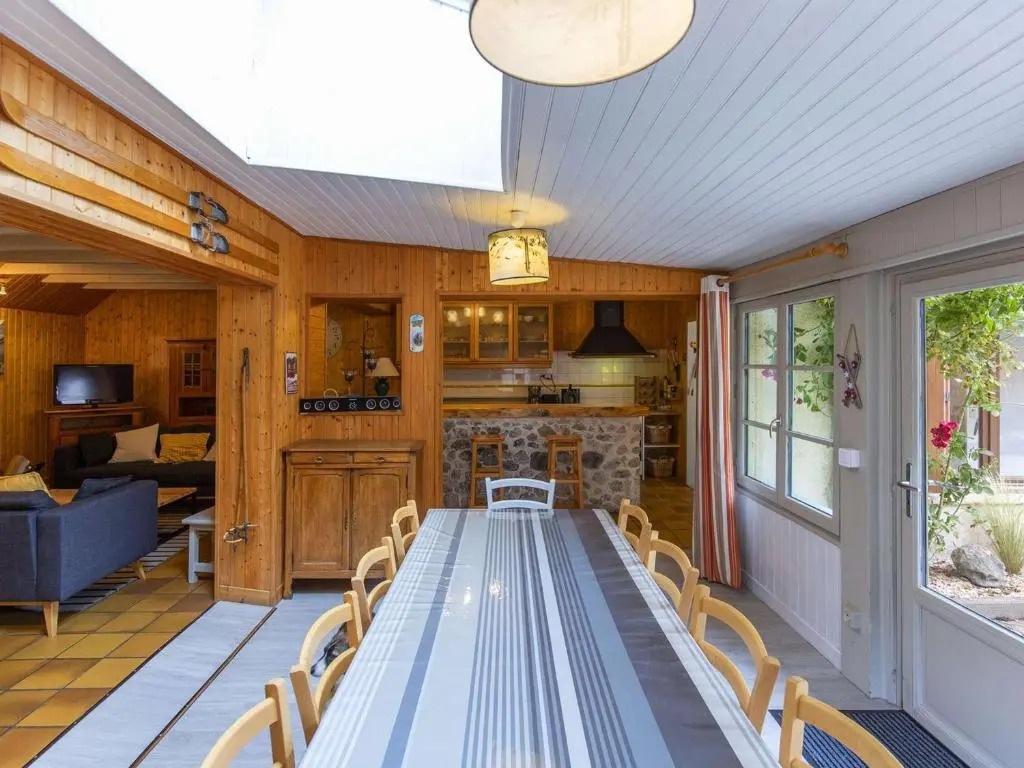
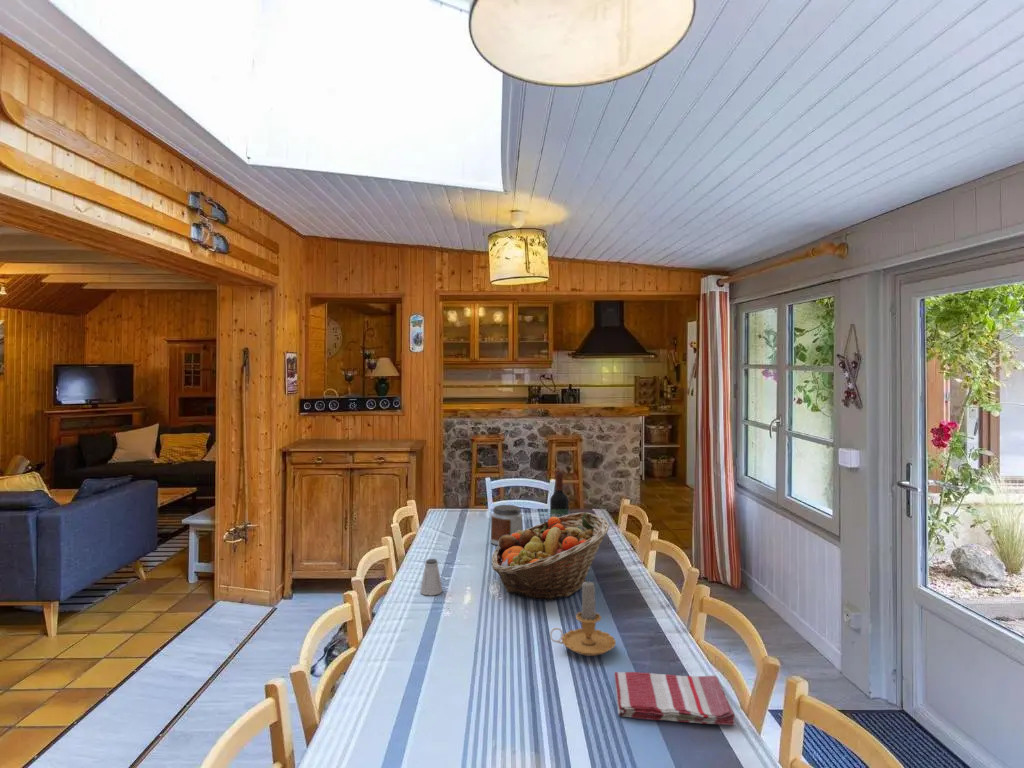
+ candle (582, 614)
+ jar (506, 524)
+ wine bottle (559, 509)
+ fruit basket (549, 551)
+ saltshaker (431, 575)
+ dish towel (670, 693)
